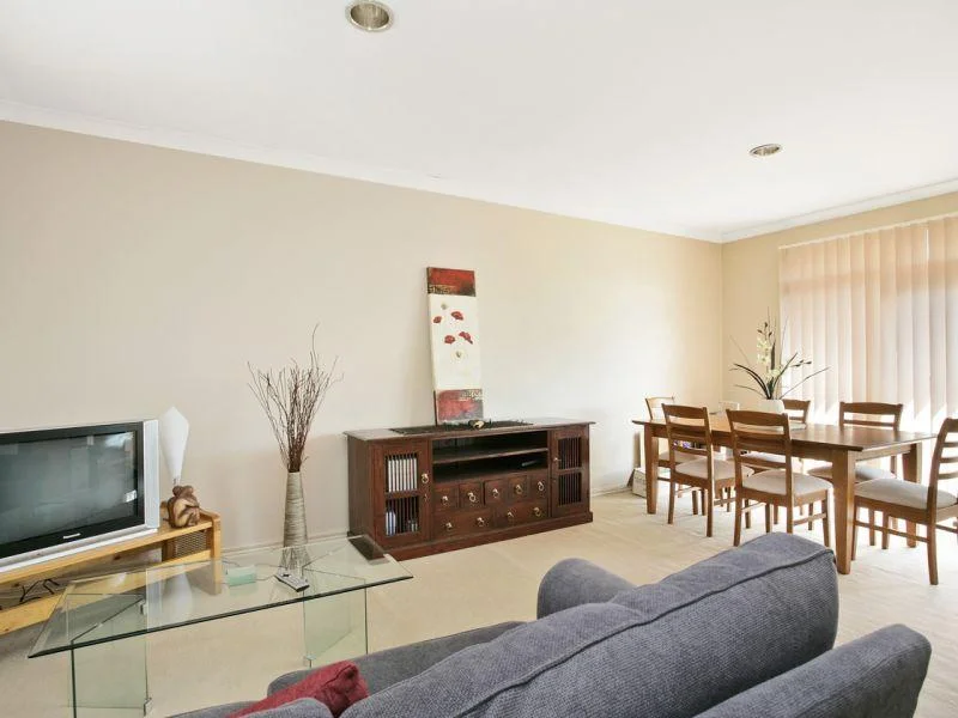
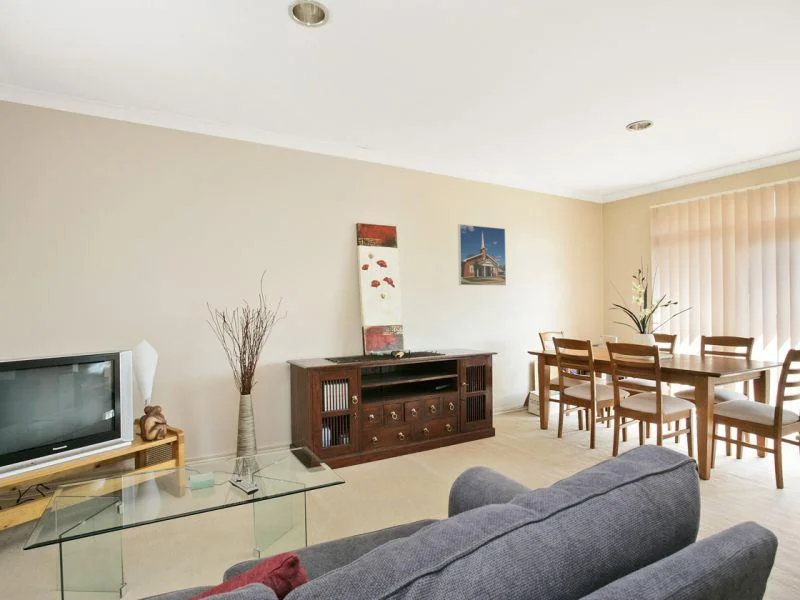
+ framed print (482, 255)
